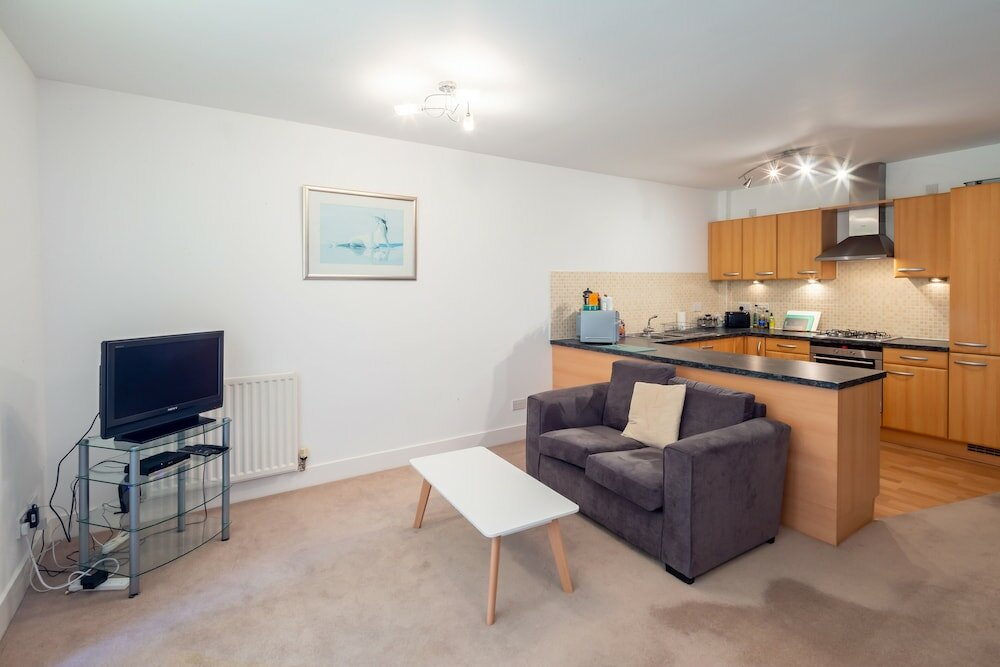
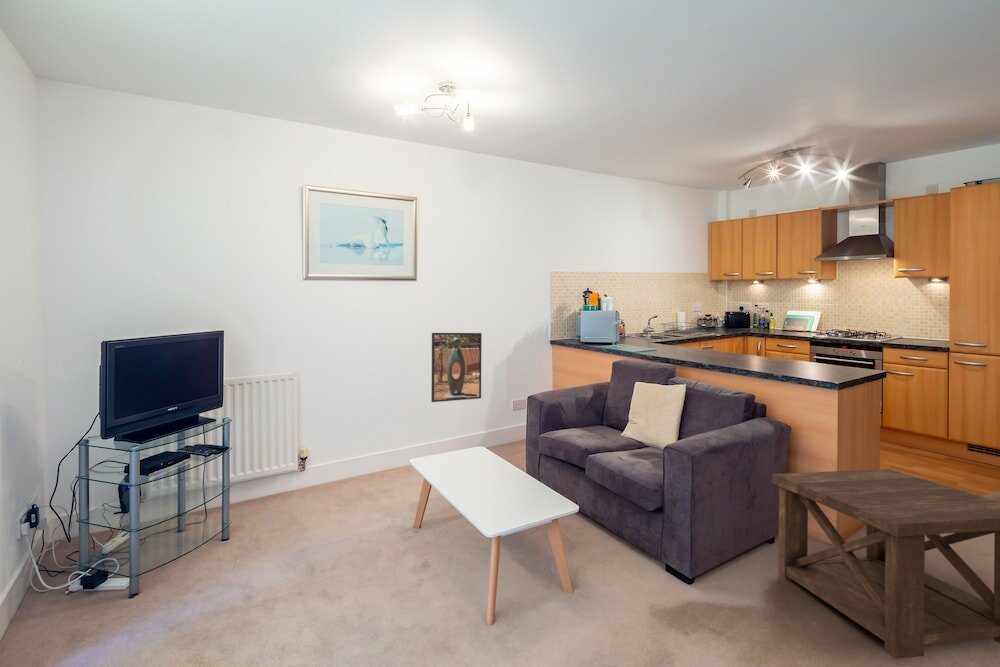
+ side table (891, 549)
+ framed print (457, 366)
